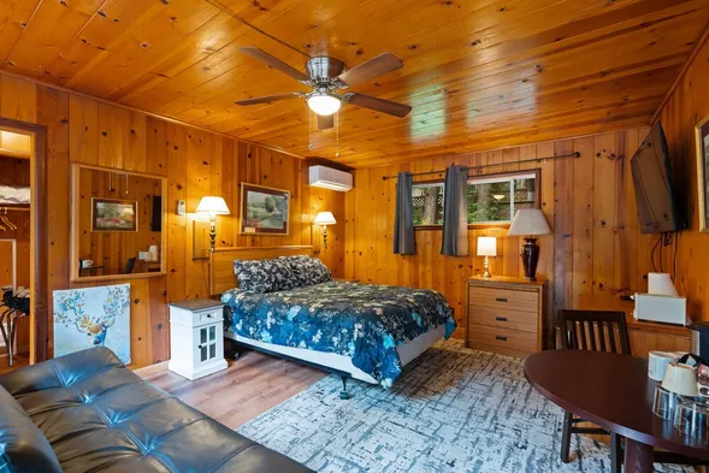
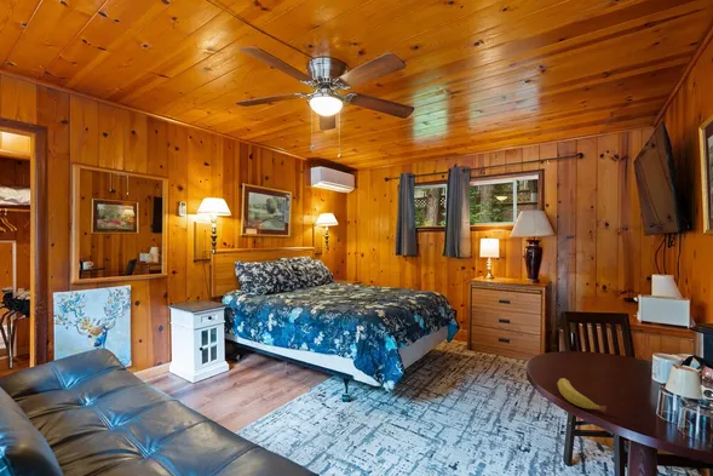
+ fruit (577, 392)
